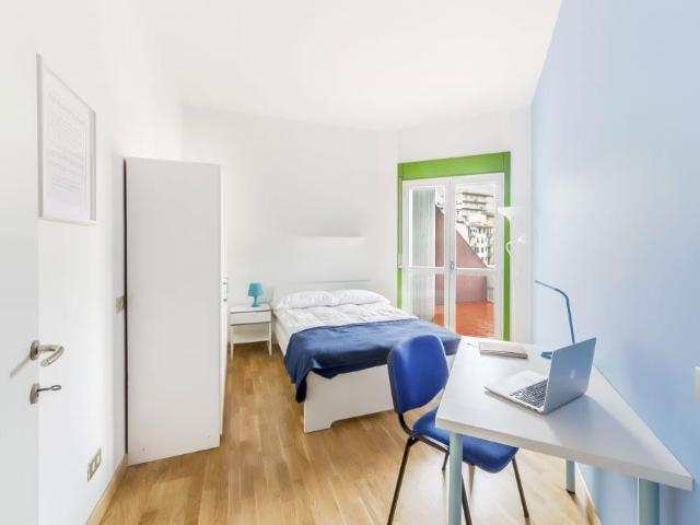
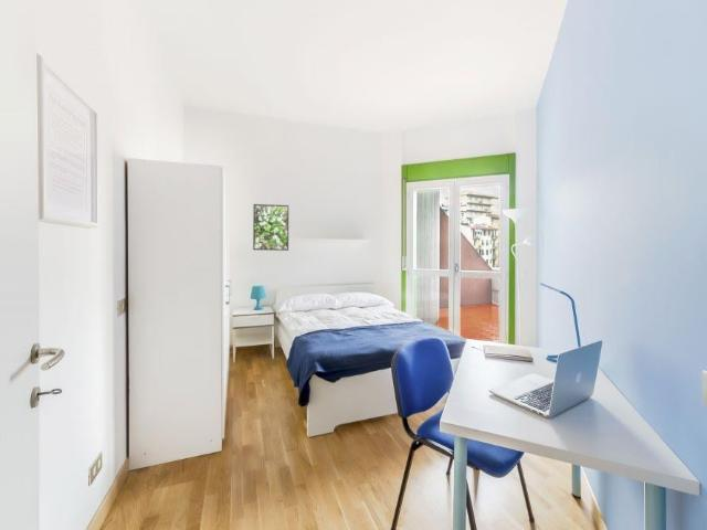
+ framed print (271, 227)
